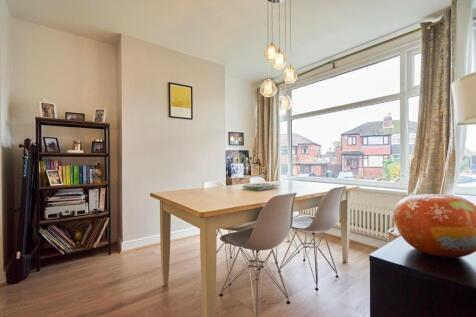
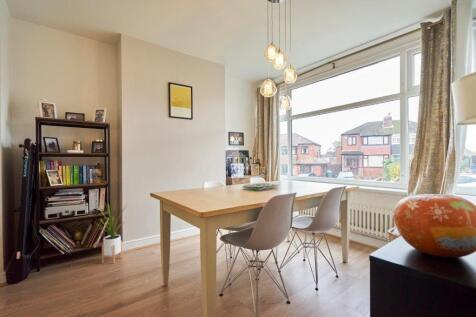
+ house plant (112, 229)
